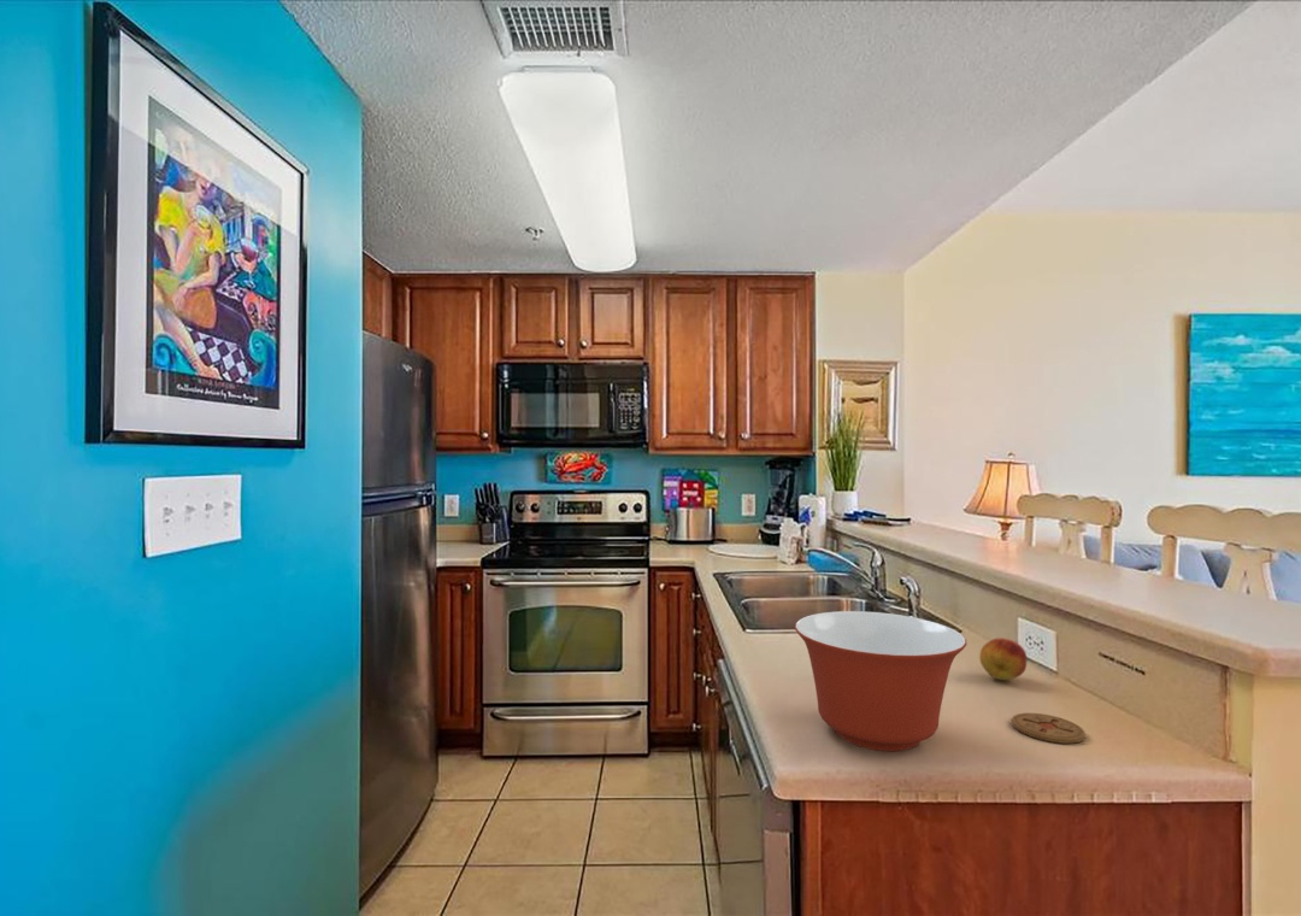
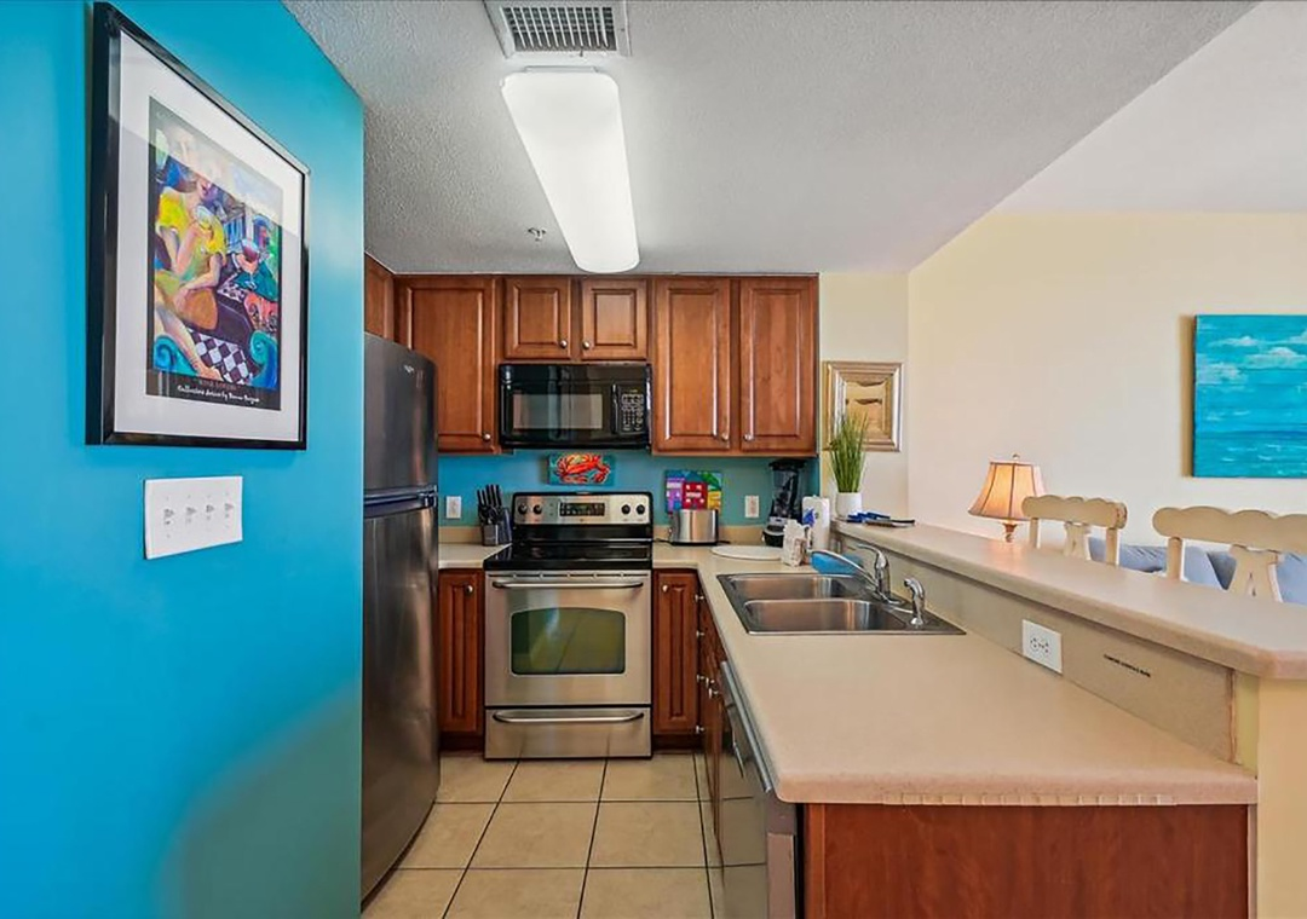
- fruit (1002, 658)
- coaster (1047, 727)
- mixing bowl (876, 681)
